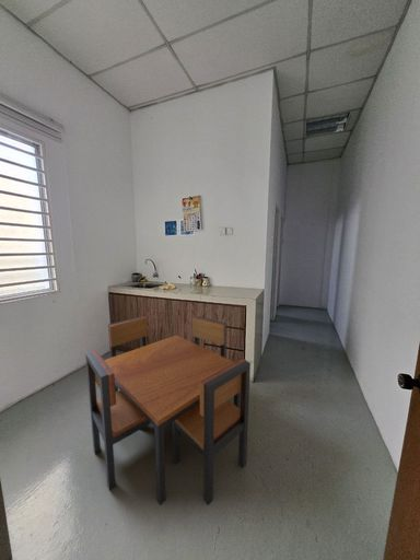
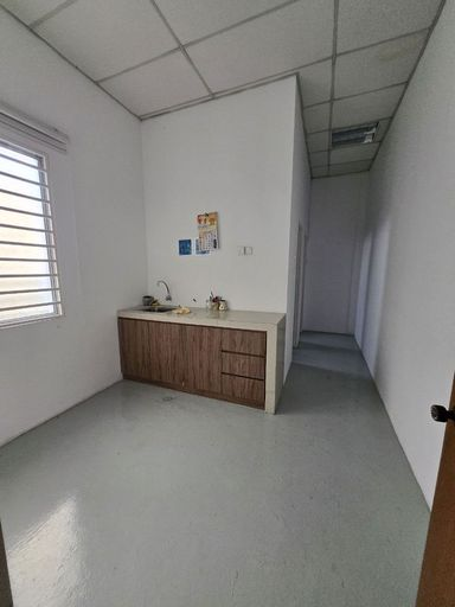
- dining table (171, 381)
